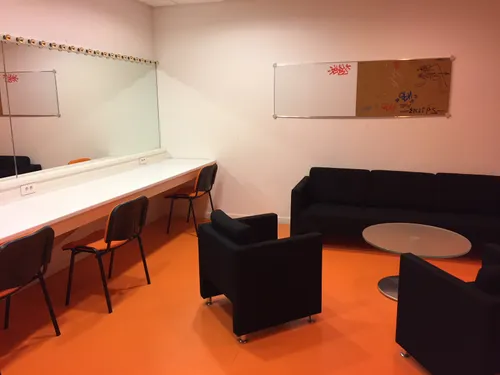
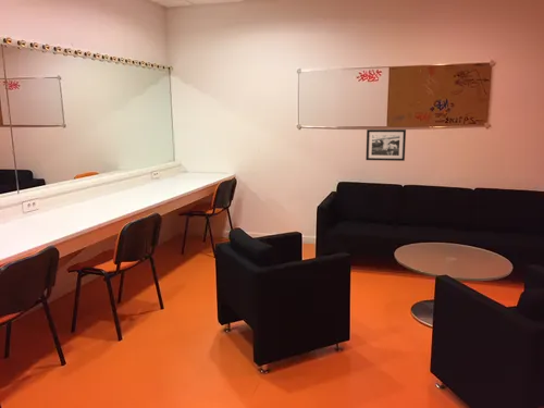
+ picture frame (385, 145)
